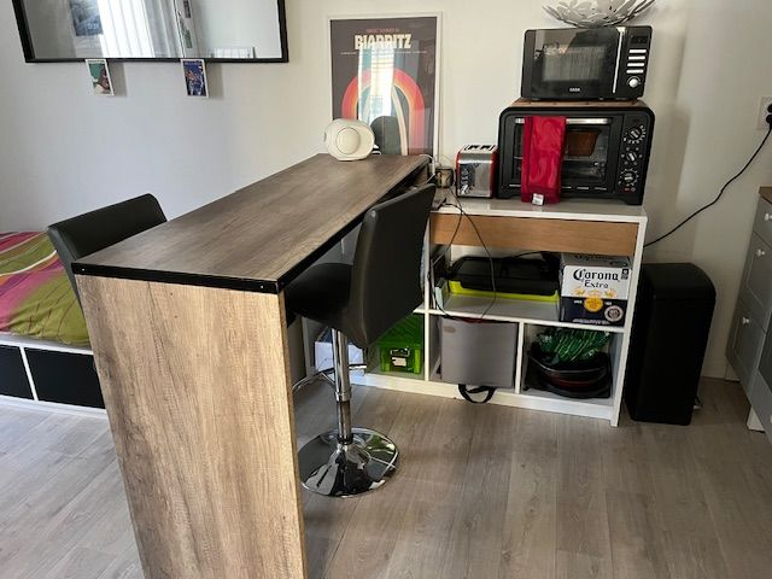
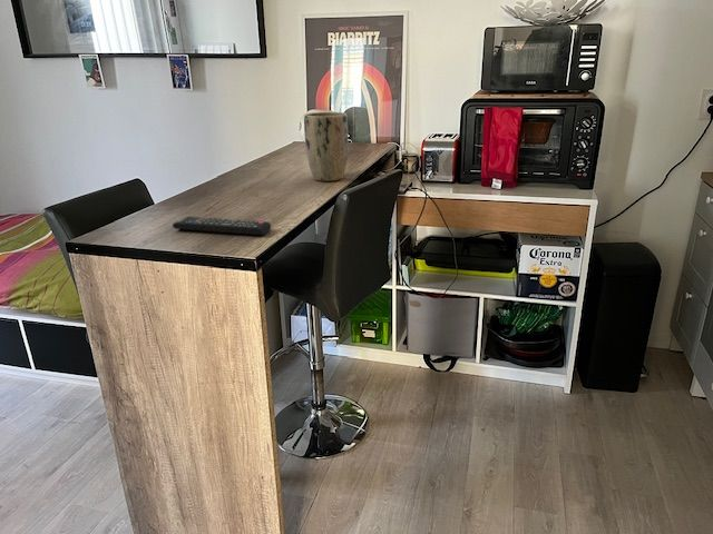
+ plant pot (326, 146)
+ remote control (221, 226)
